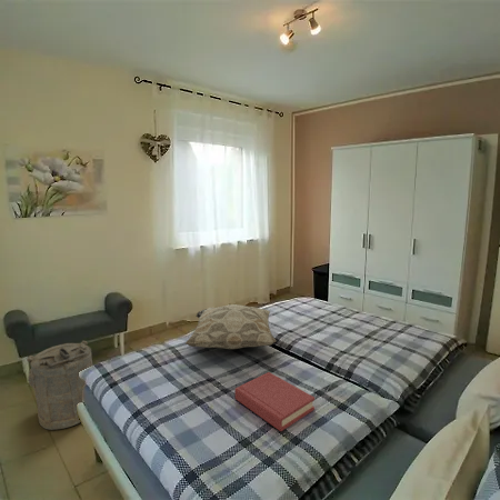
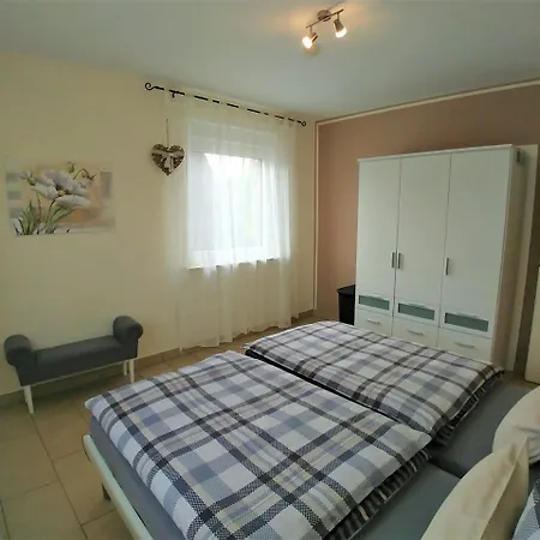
- hardback book (273, 398)
- laundry hamper (62, 380)
- decorative pillow (232, 326)
